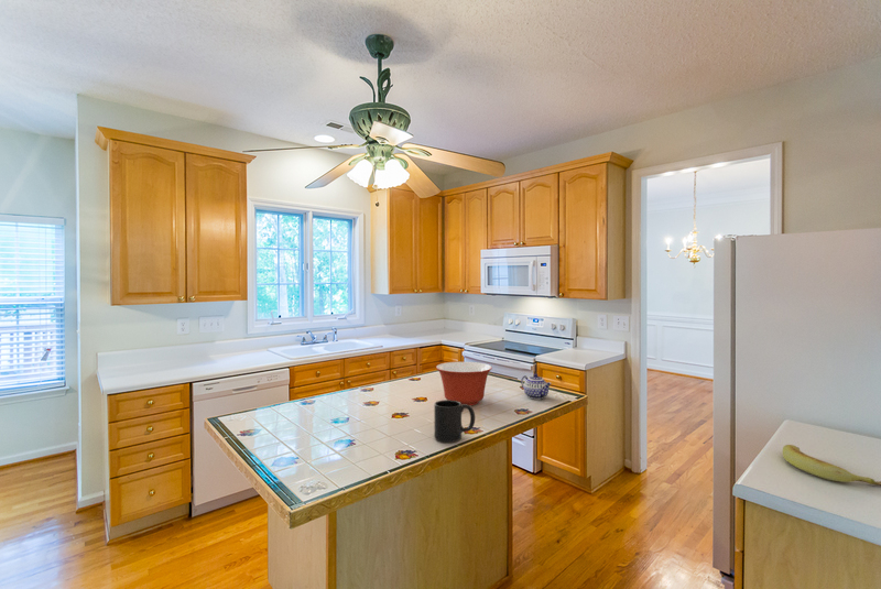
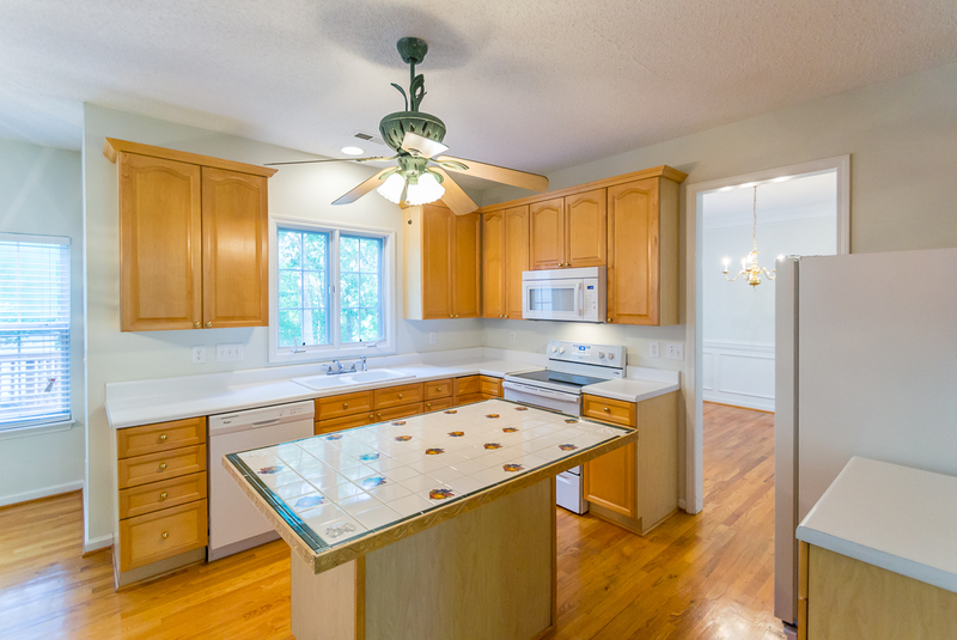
- teapot (535, 385)
- mug (453, 419)
- banana (828, 463)
- mixing bowl (464, 384)
